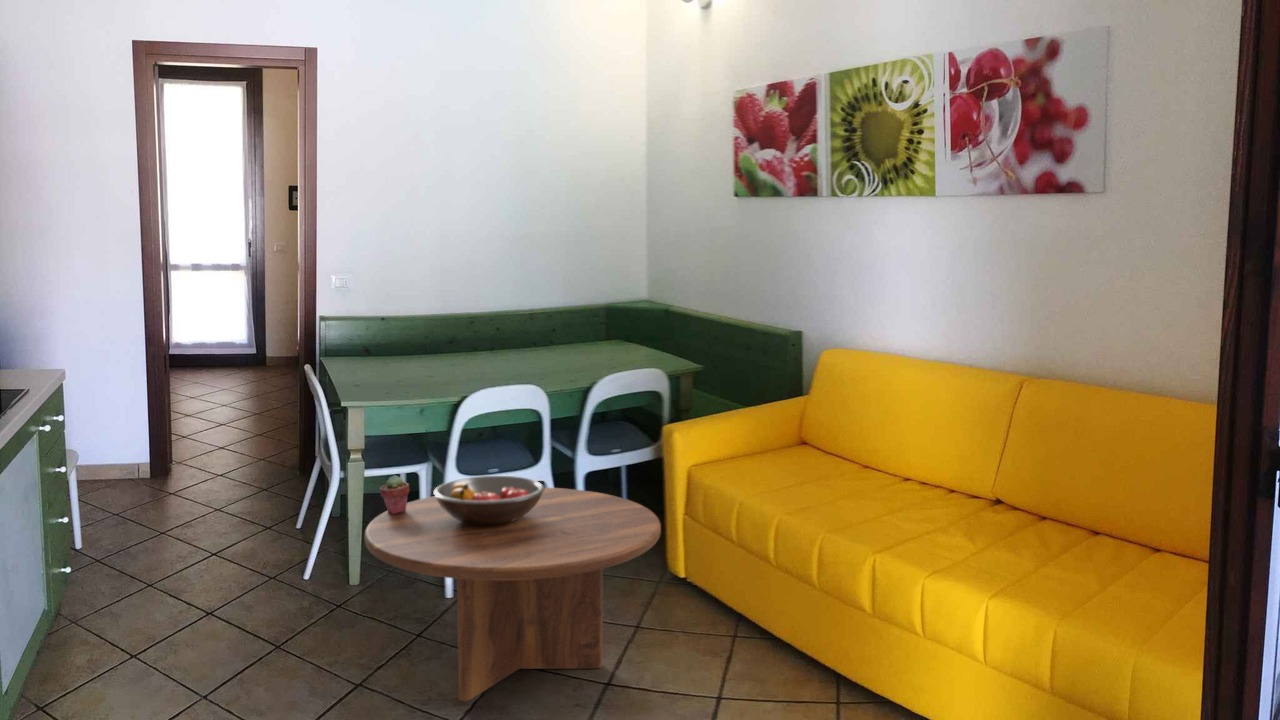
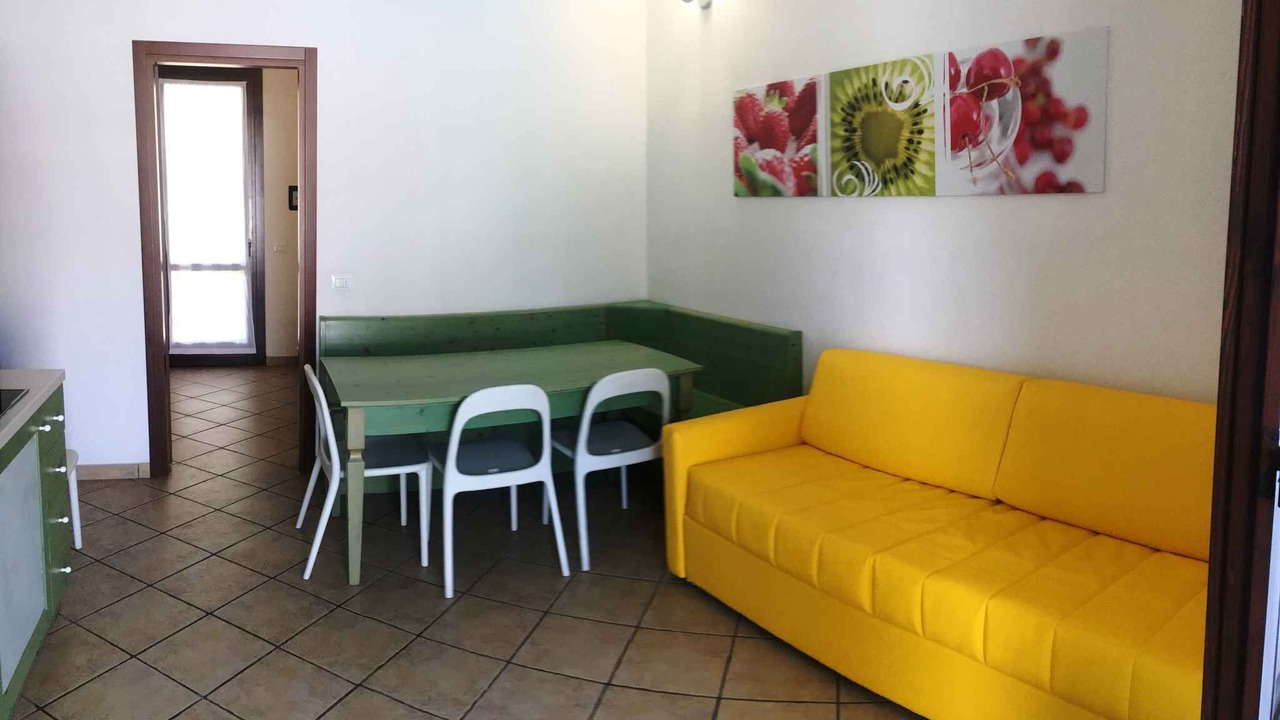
- coffee table (516, 594)
- fruit bowl (489, 498)
- potted succulent (396, 493)
